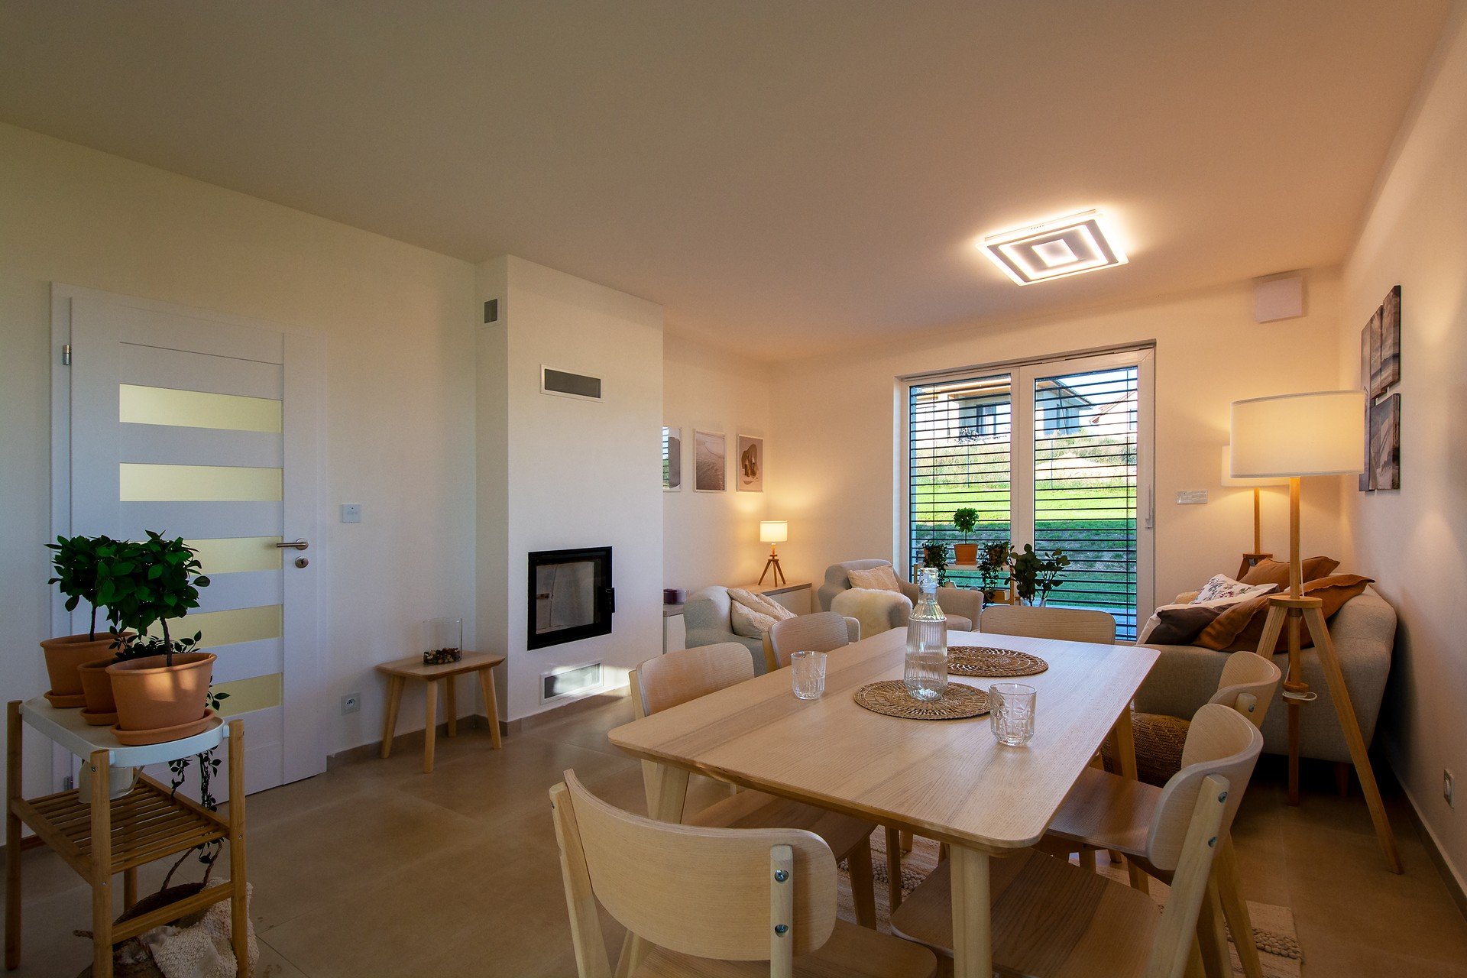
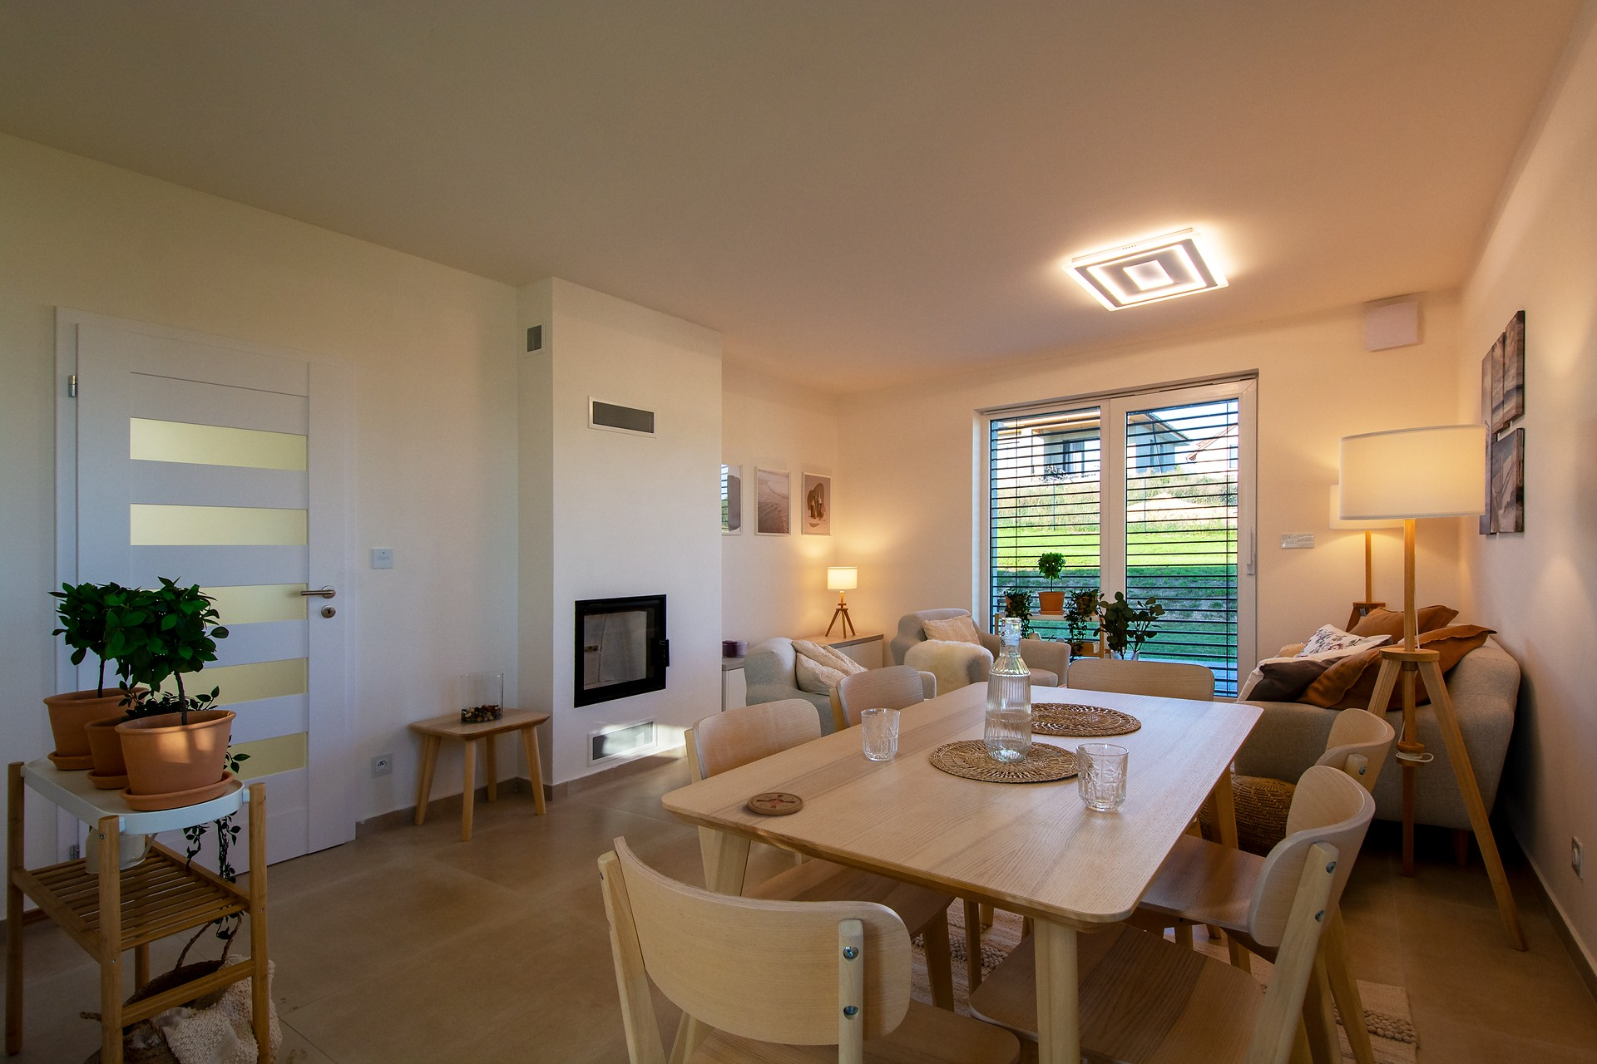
+ coaster (775, 803)
